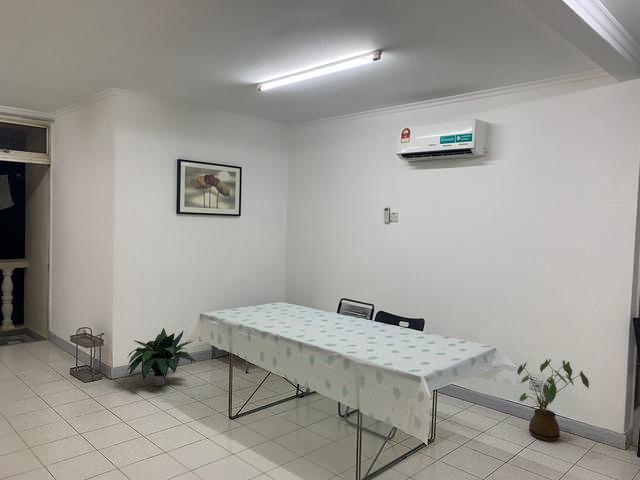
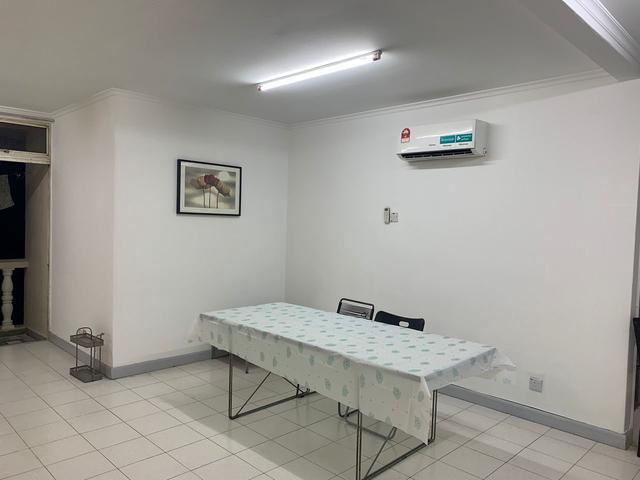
- potted plant (162, 356)
- house plant (549, 400)
